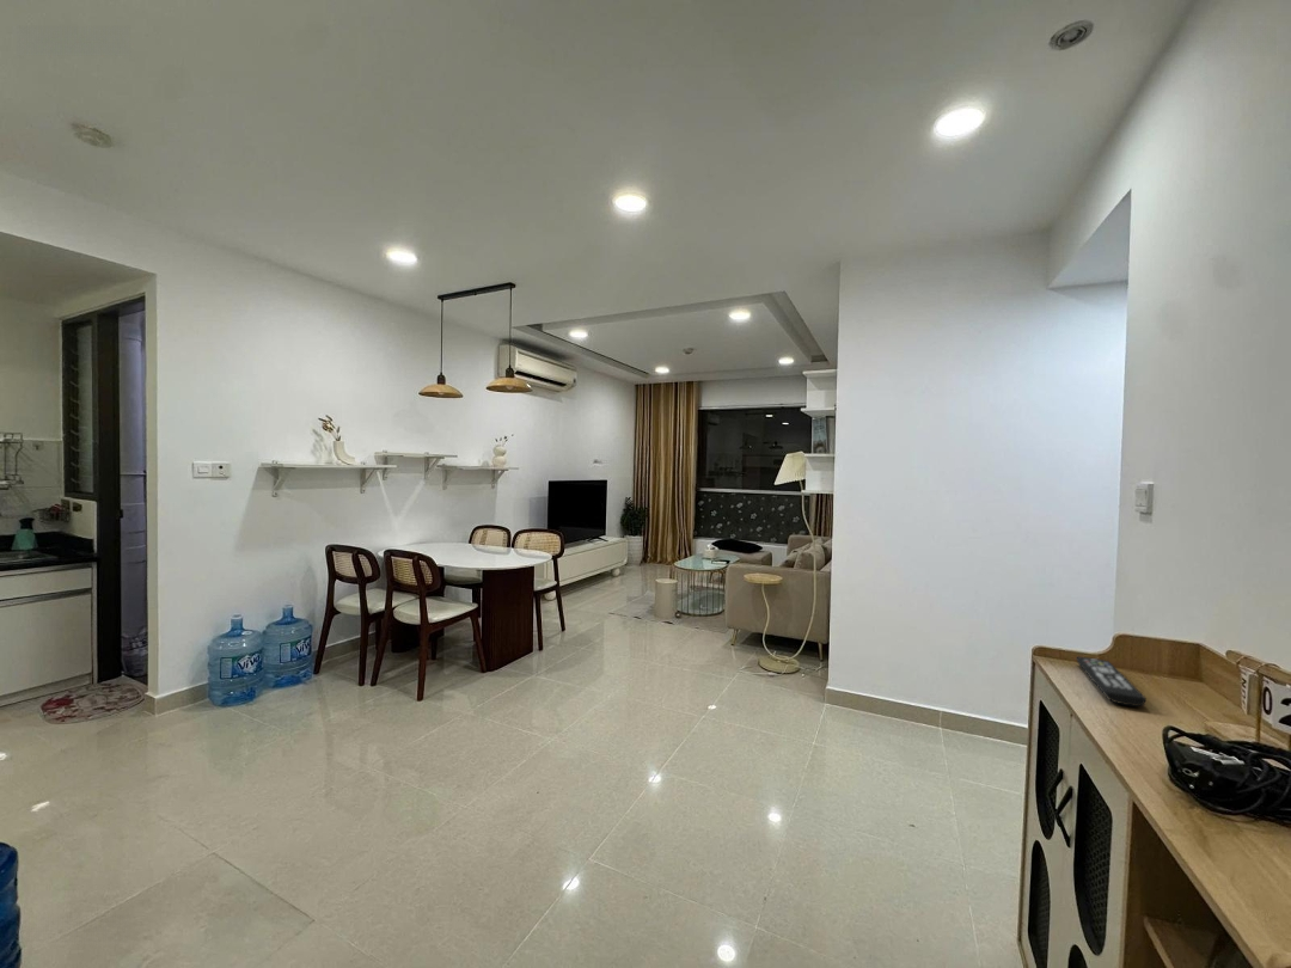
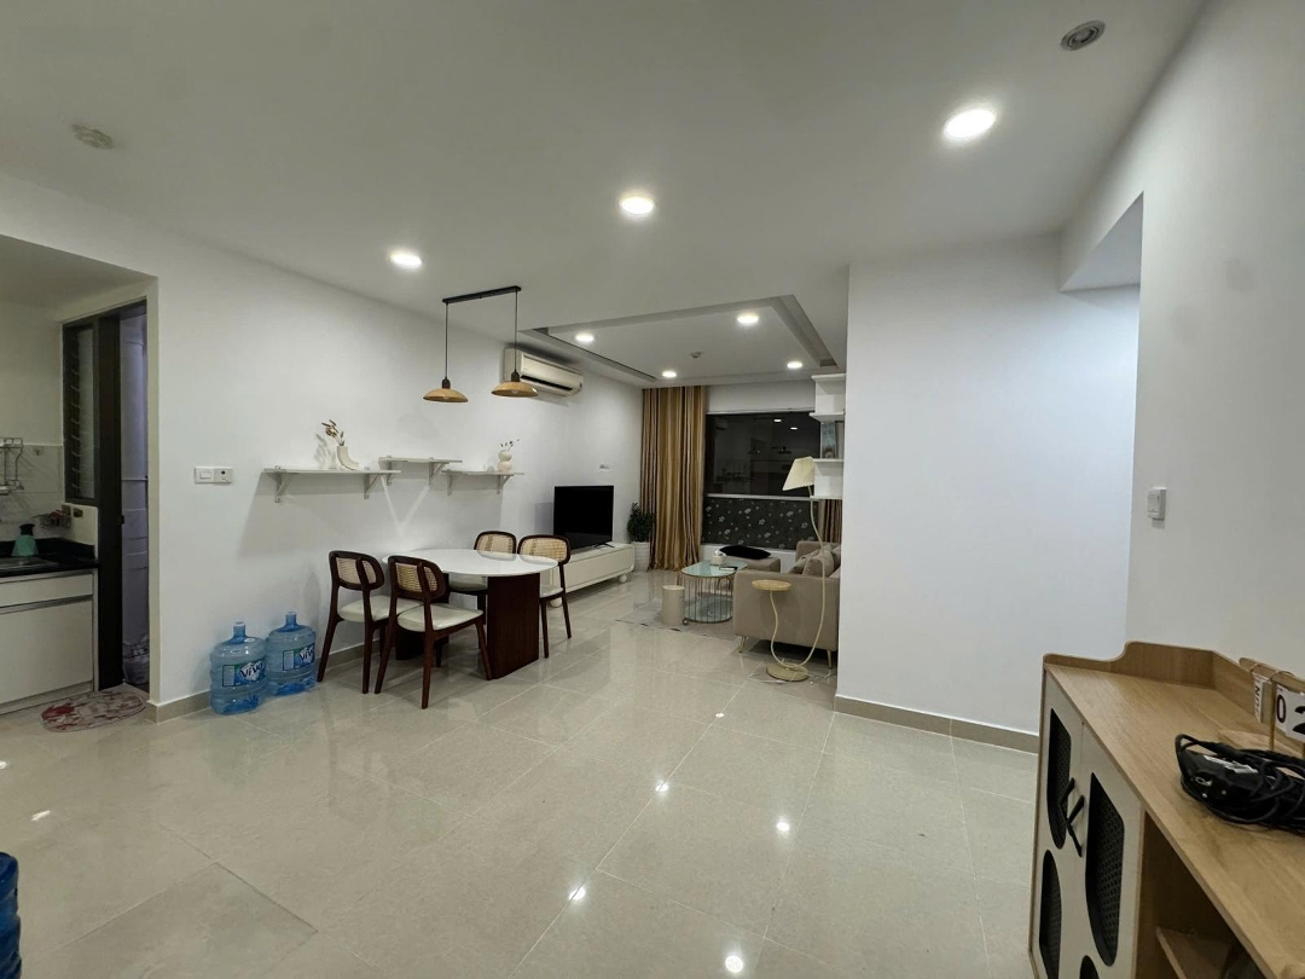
- remote control (1107, 679)
